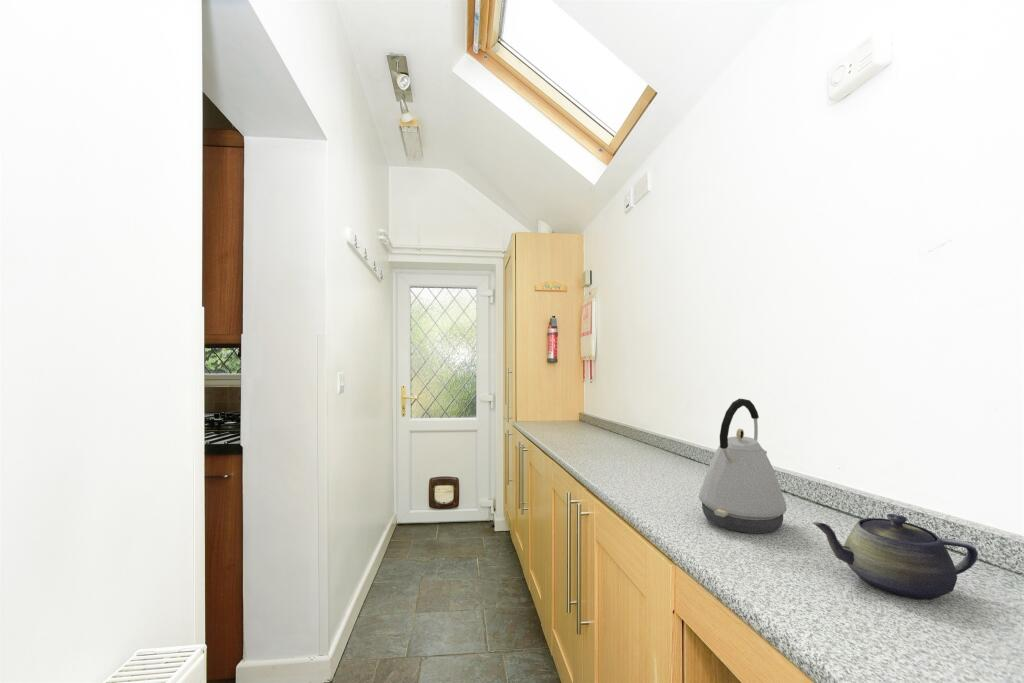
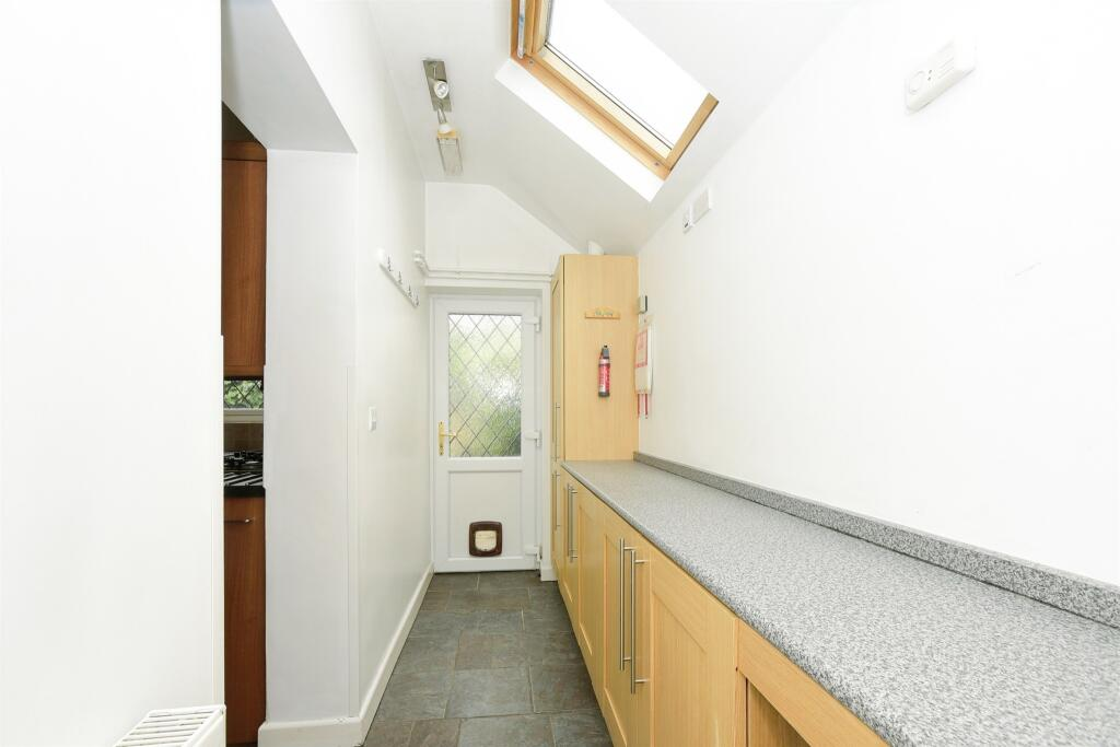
- teapot (891, 549)
- kettle (742, 459)
